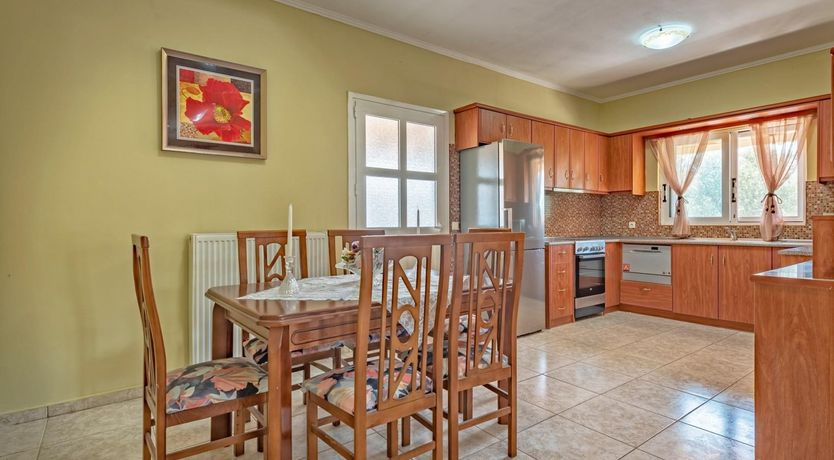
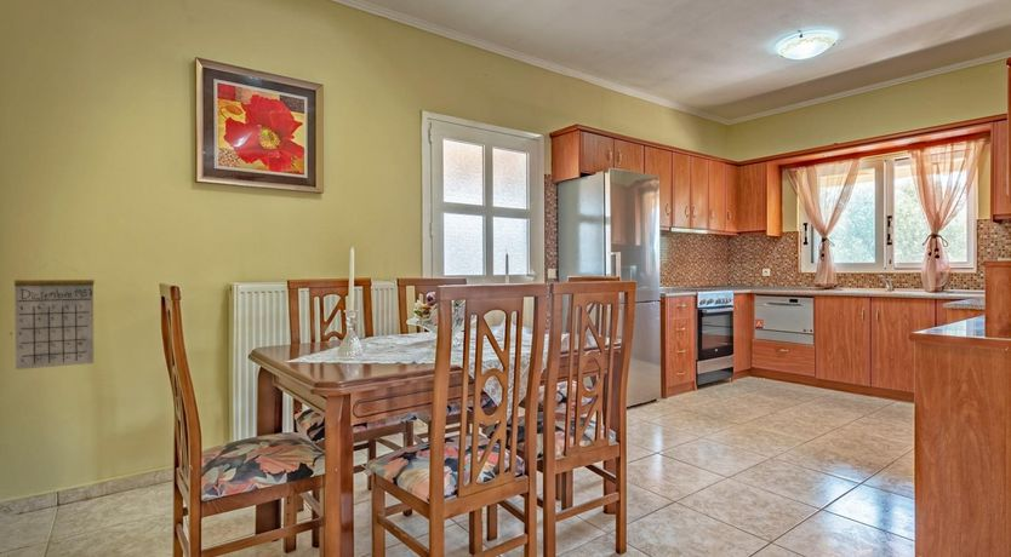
+ calendar (56, 312)
